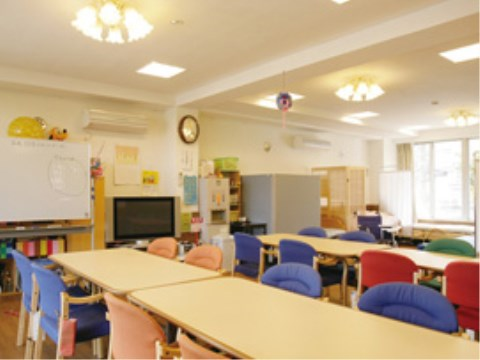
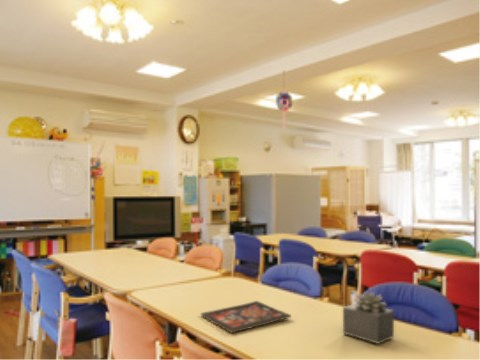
+ succulent plant (368, 314)
+ board game (246, 315)
